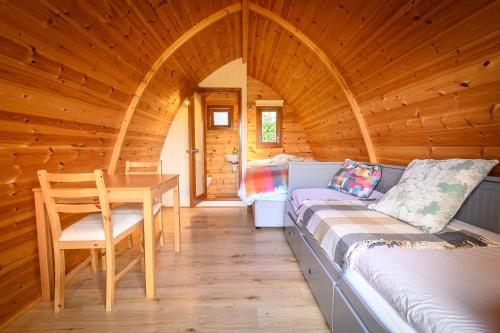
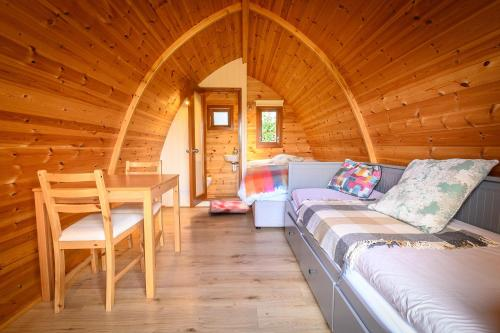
+ bag (228, 205)
